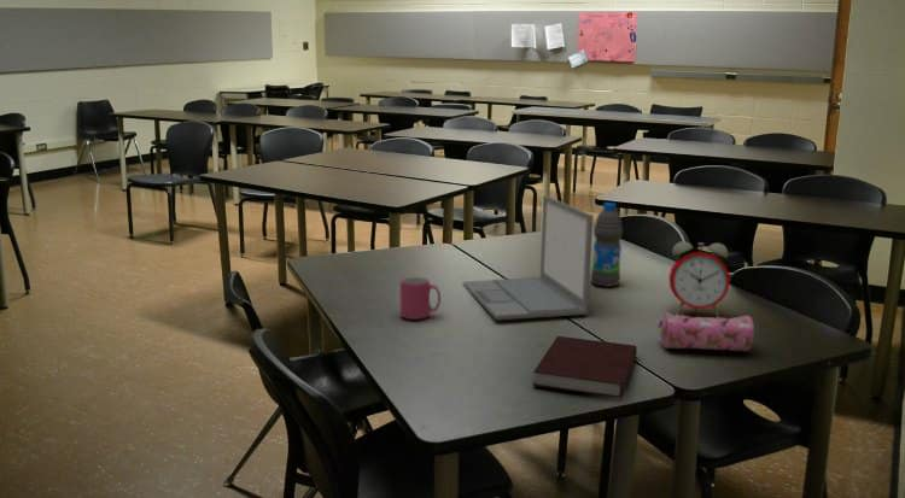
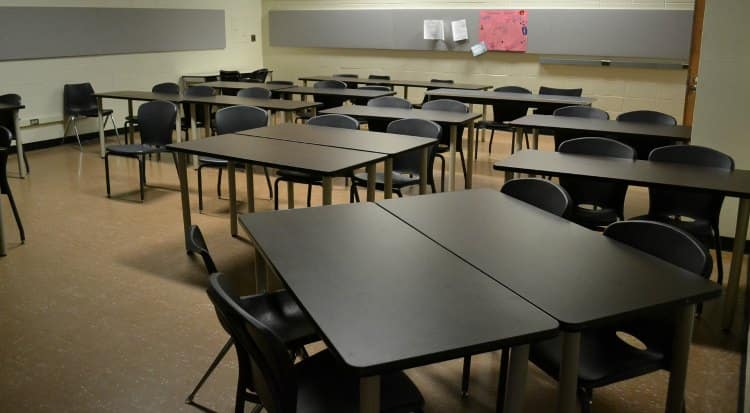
- water bottle (607, 244)
- mug (420, 298)
- alarm clock (699, 279)
- pencil case (705, 332)
- notebook (586, 364)
- laptop (541, 252)
